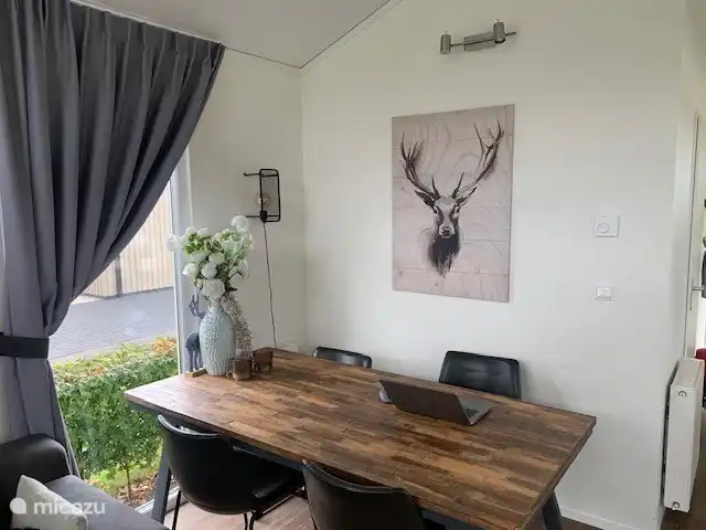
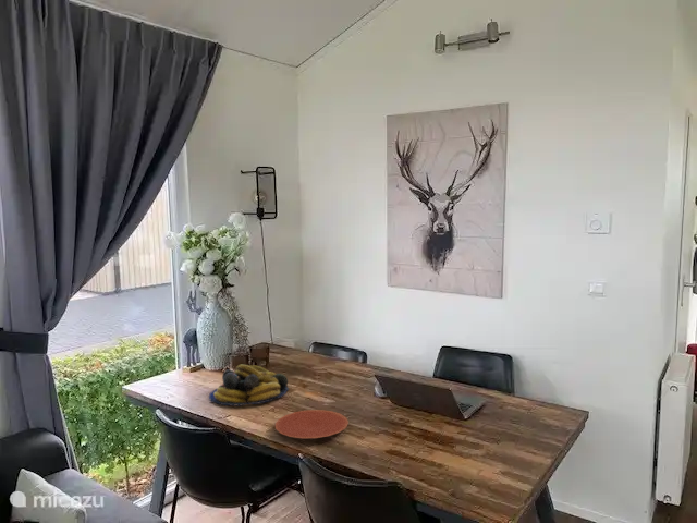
+ plate (311, 426)
+ fruit bowl (248, 379)
